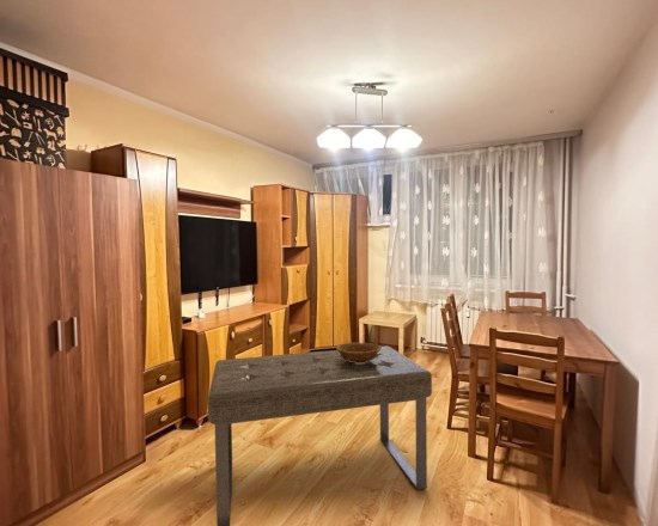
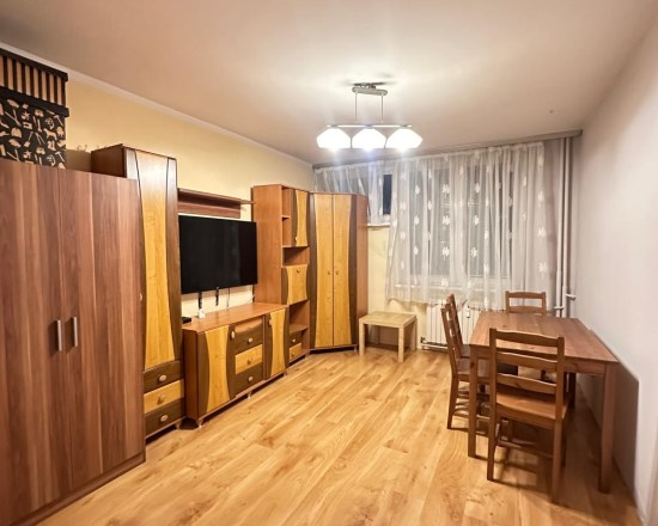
- bench (315, 412)
- decorative bowl (359, 353)
